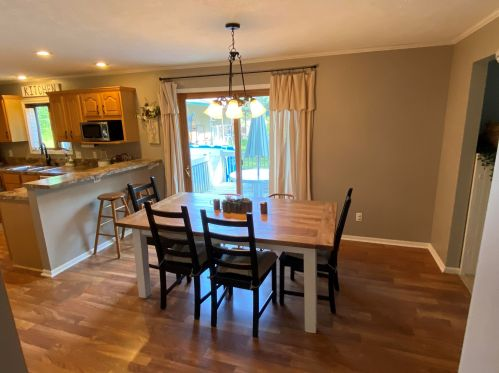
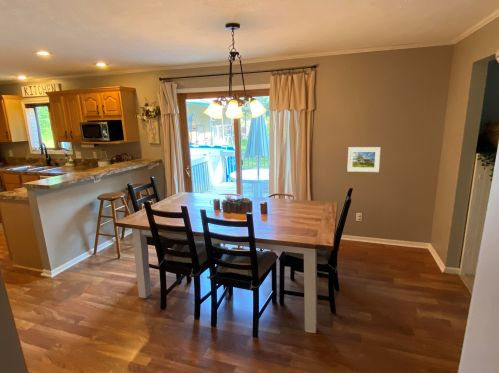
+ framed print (363, 159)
